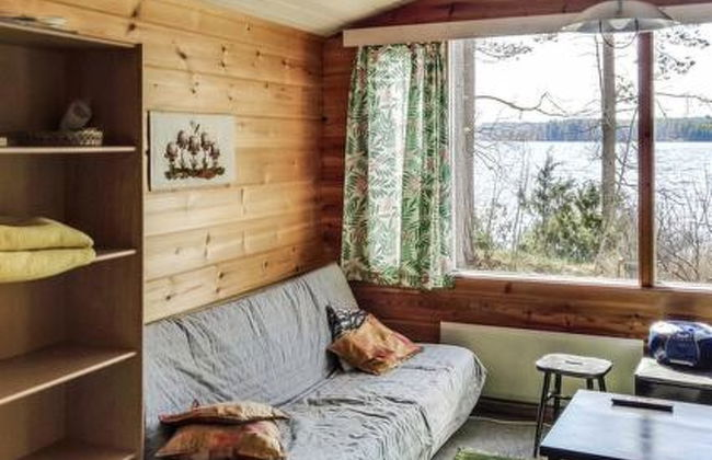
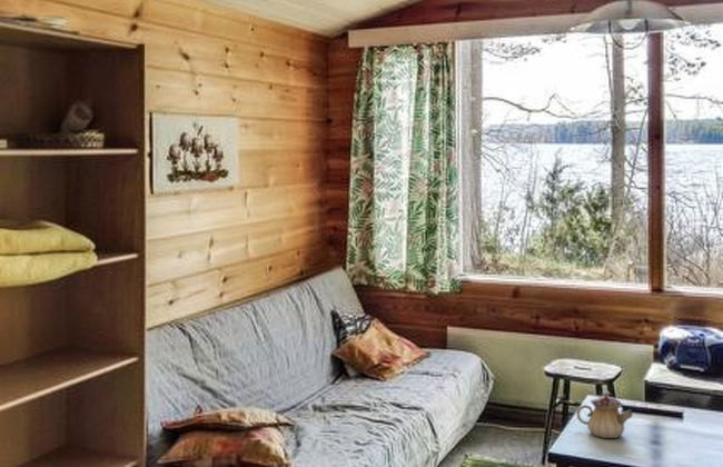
+ teapot (603, 411)
